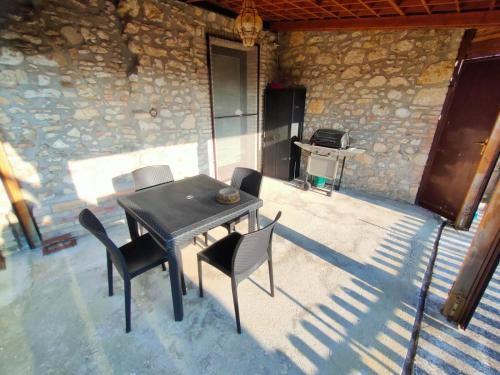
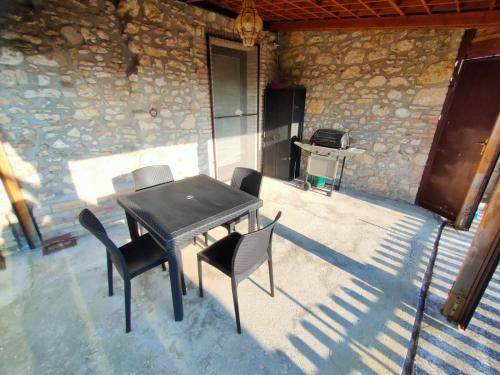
- ashtray (228, 195)
